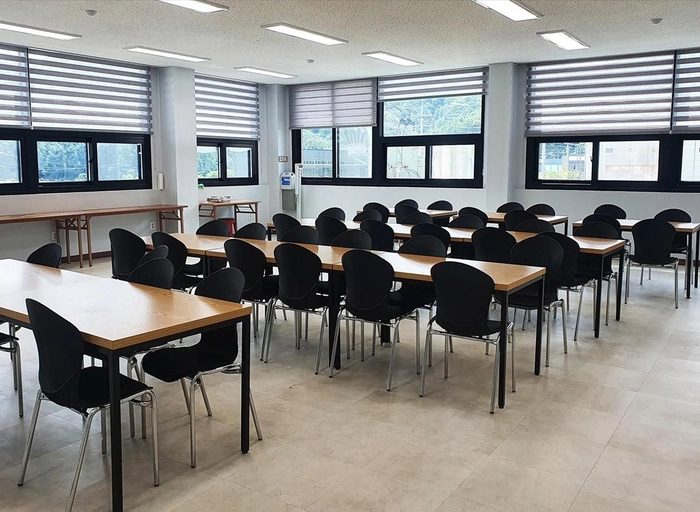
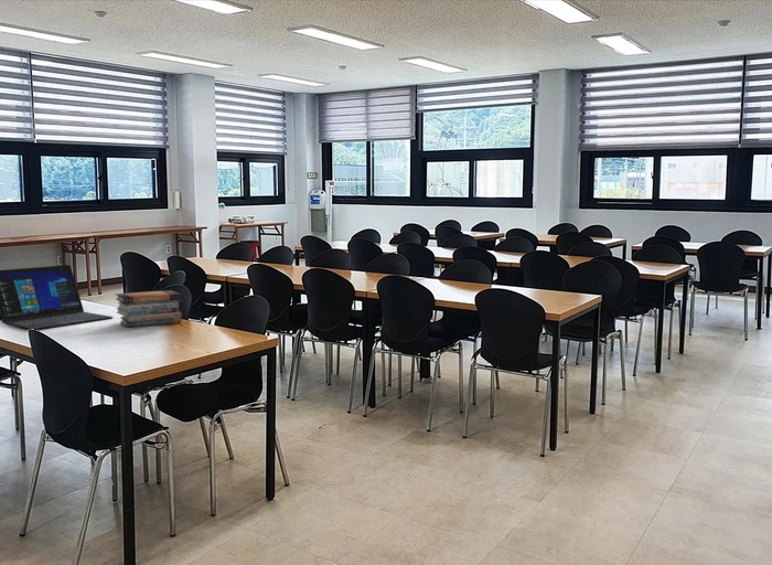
+ book stack (149, 308)
+ laptop (52, 295)
